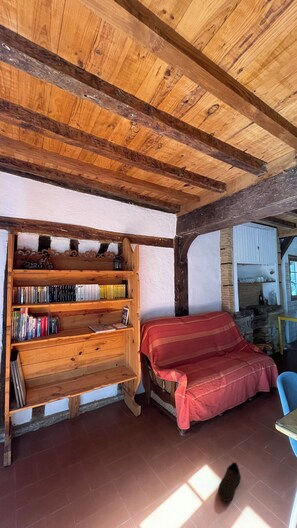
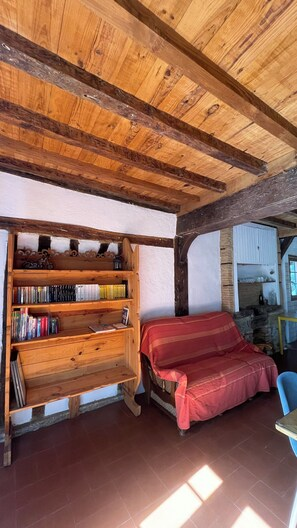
- shoe (229, 479)
